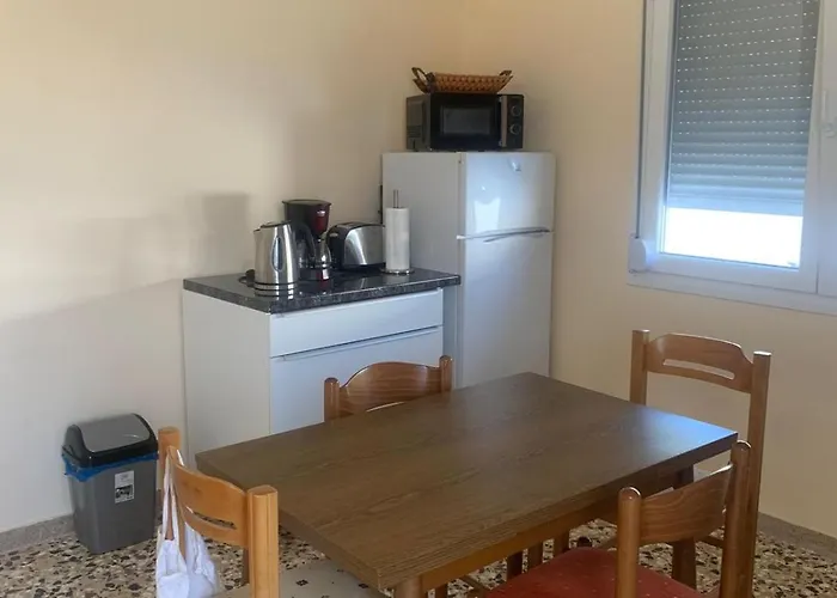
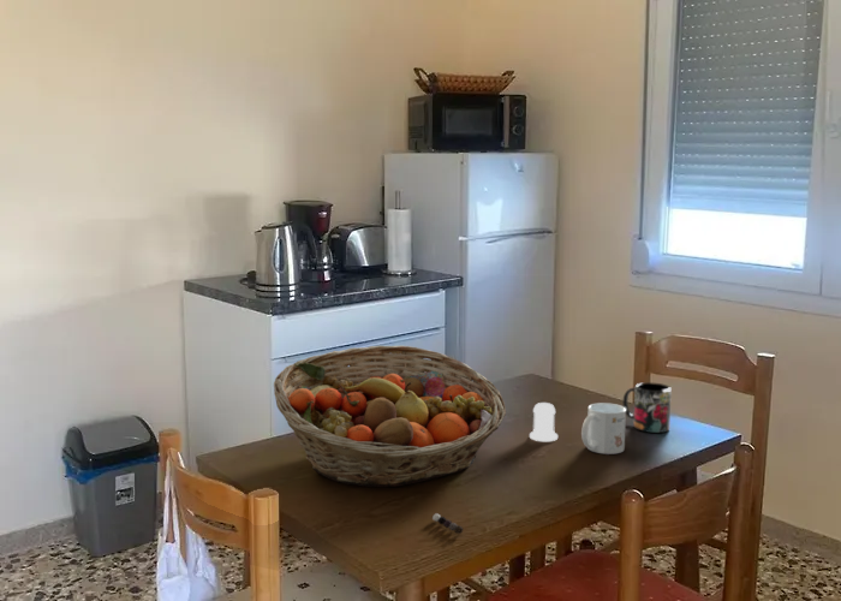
+ fruit basket (390, 411)
+ mug (645, 405)
+ pepper shaker (447, 523)
+ mug (601, 429)
+ salt shaker (543, 419)
